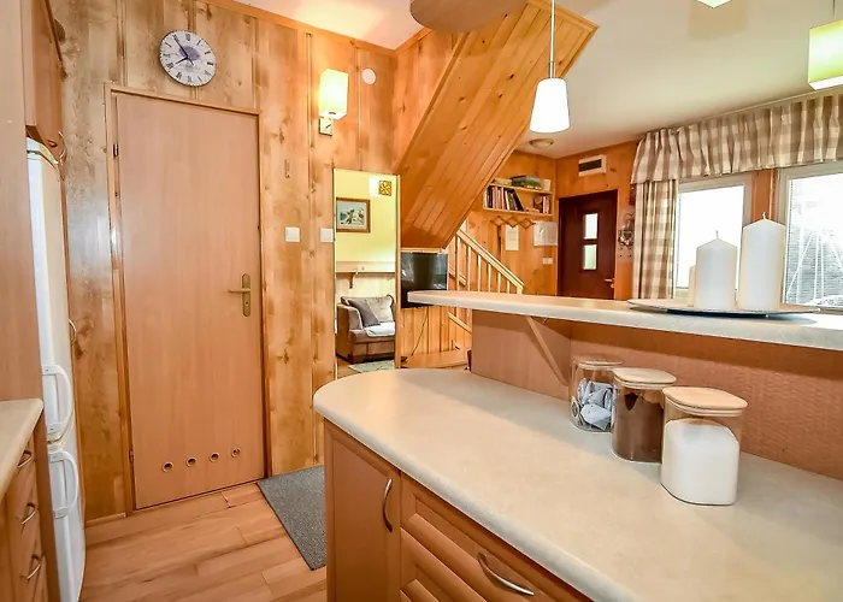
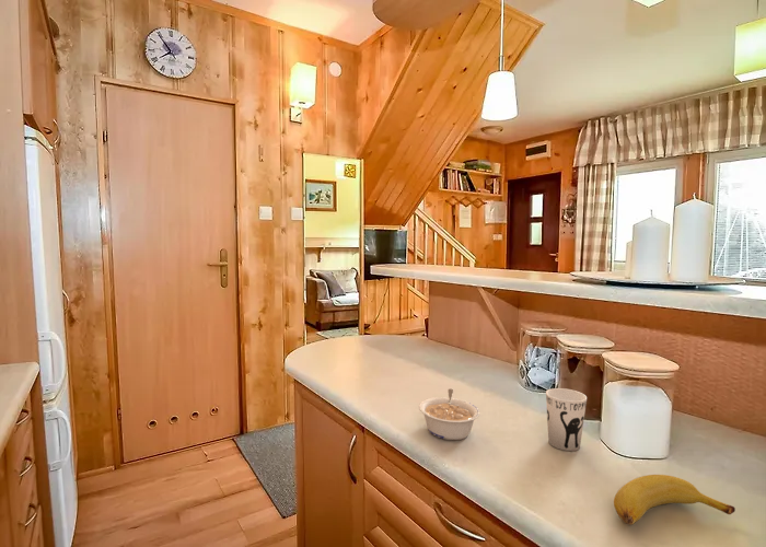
+ cup (565, 419)
+ legume (446, 416)
+ banana (663, 503)
